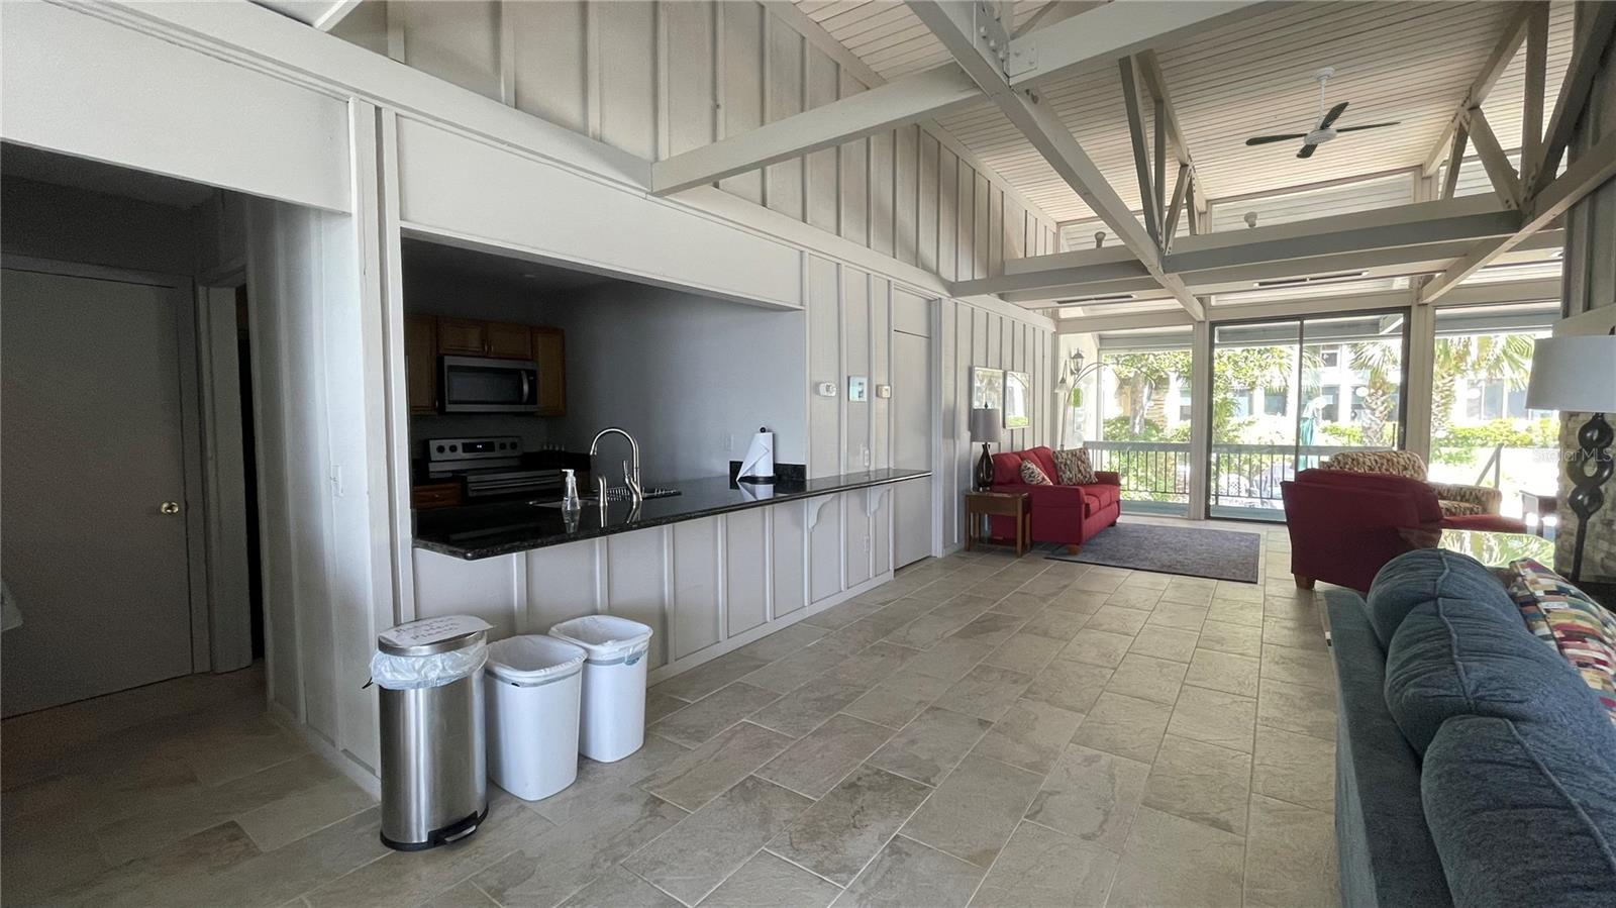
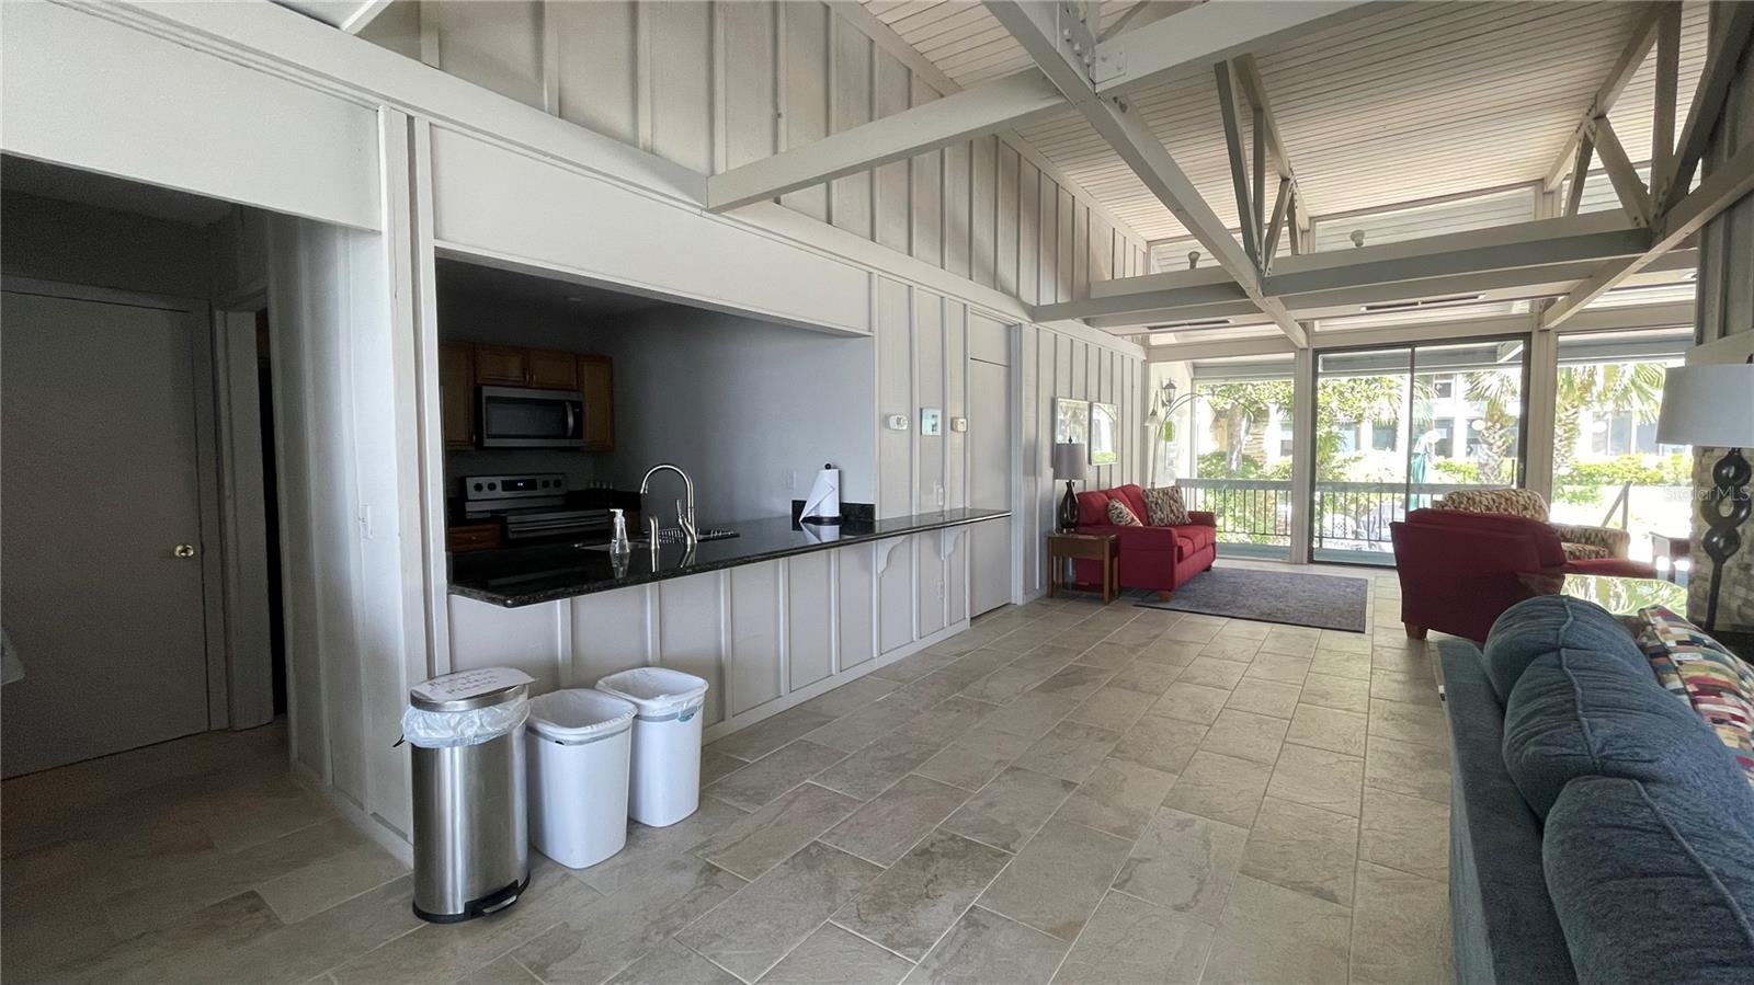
- ceiling fan (1320, 105)
